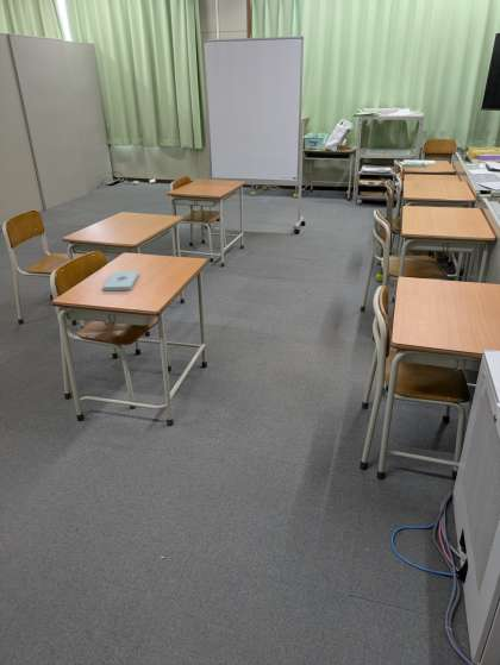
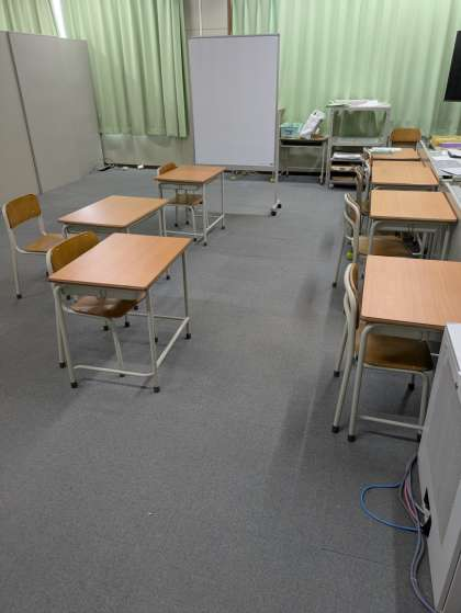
- notepad (121, 280)
